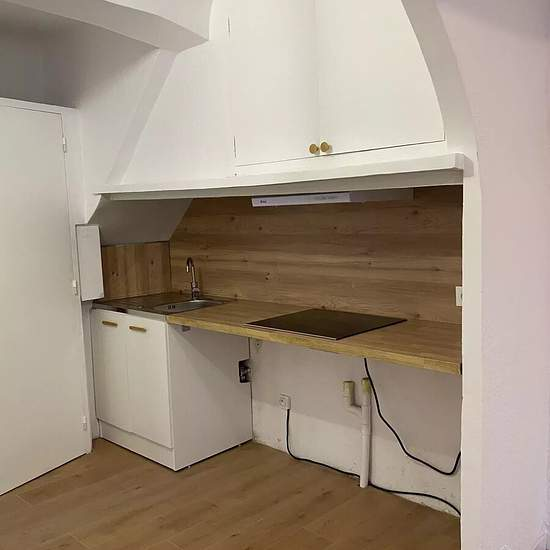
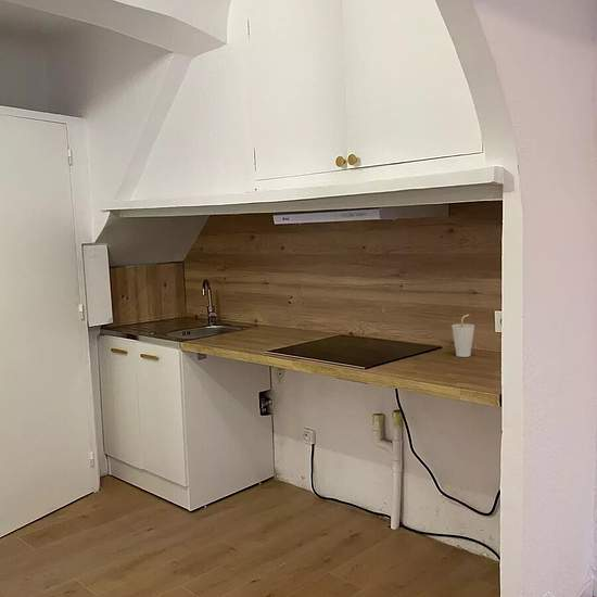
+ cup (465, 335)
